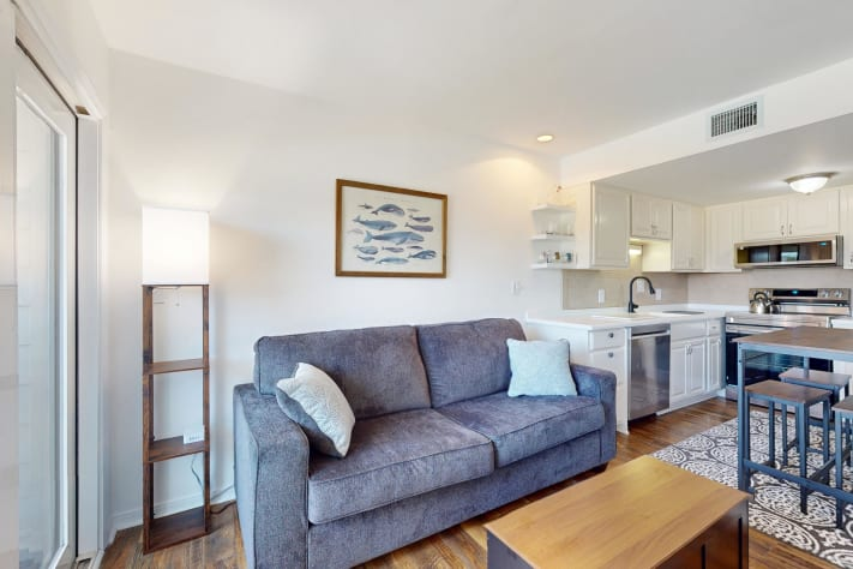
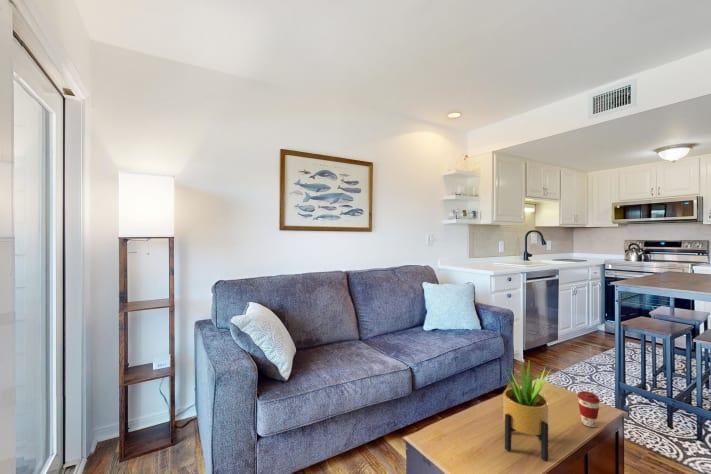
+ potted plant (525, 404)
+ coffee cup (588, 409)
